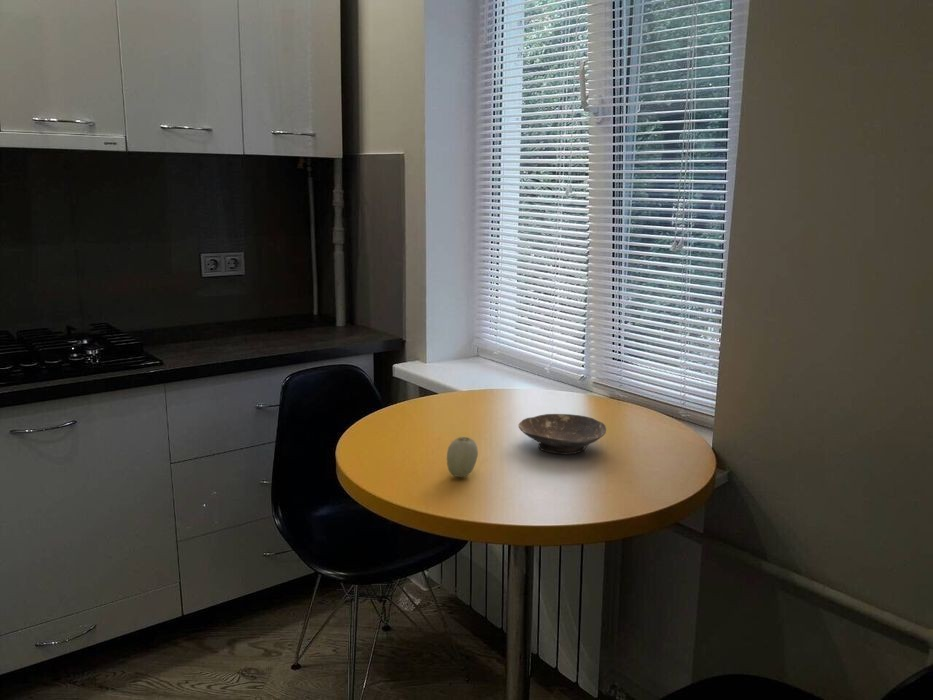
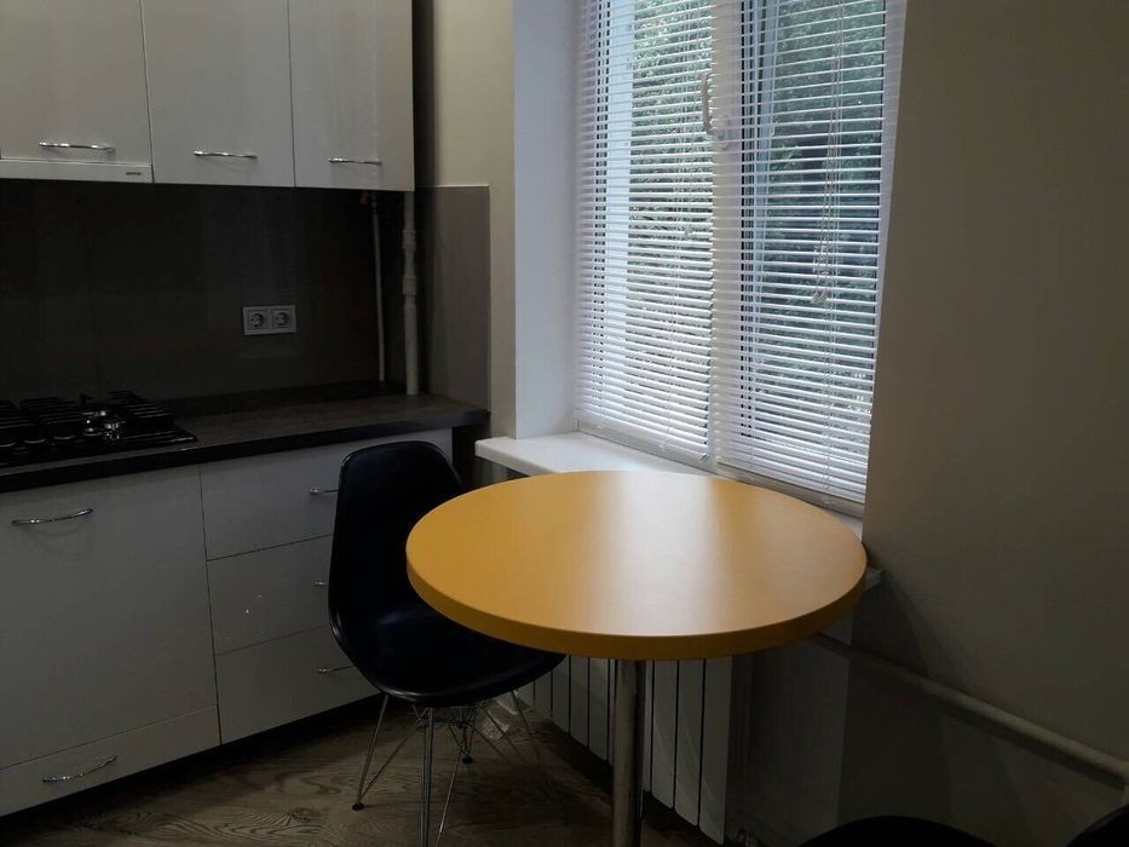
- fruit (462, 457)
- bowl (561, 436)
